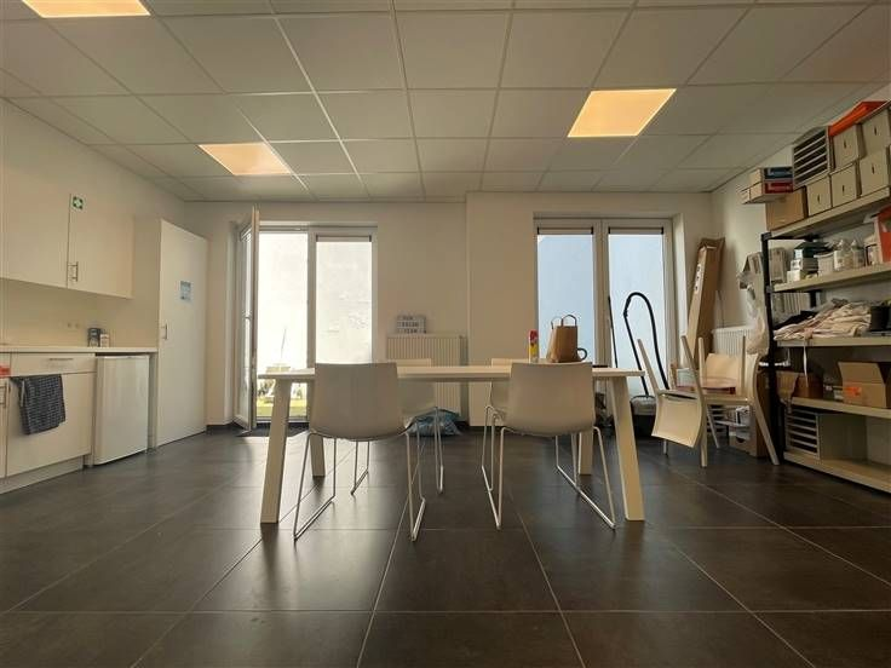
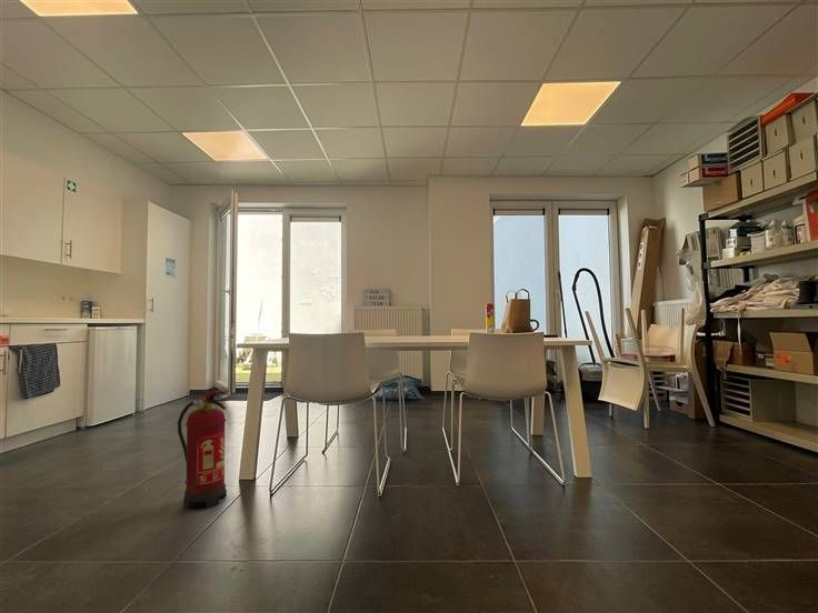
+ fire extinguisher (205, 444)
